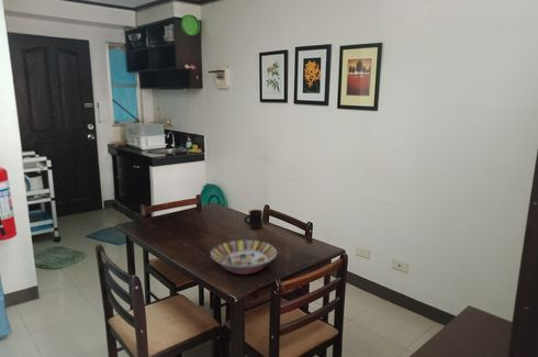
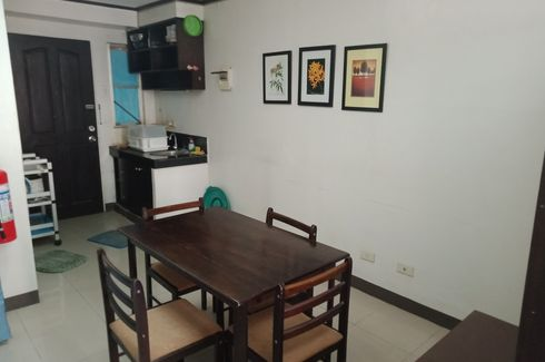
- serving bowl (244, 259)
- mug (253, 220)
